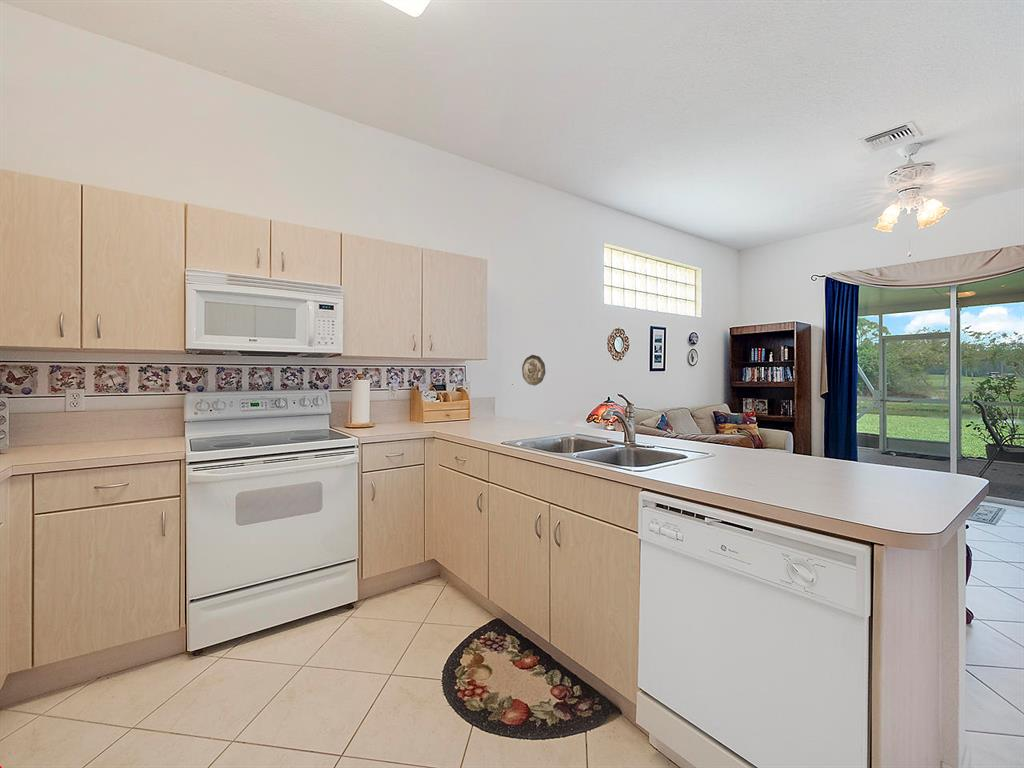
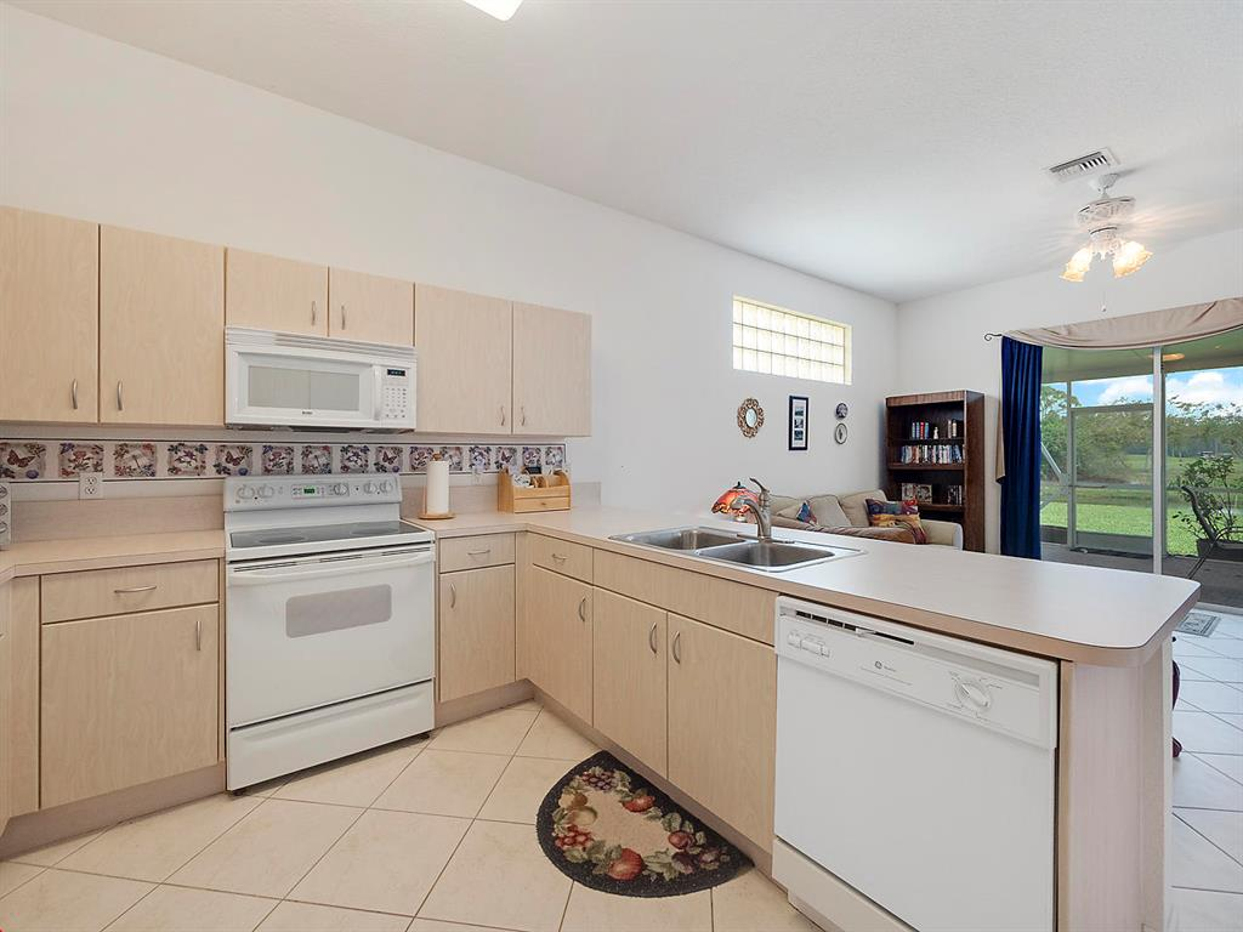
- decorative plate (533, 370)
